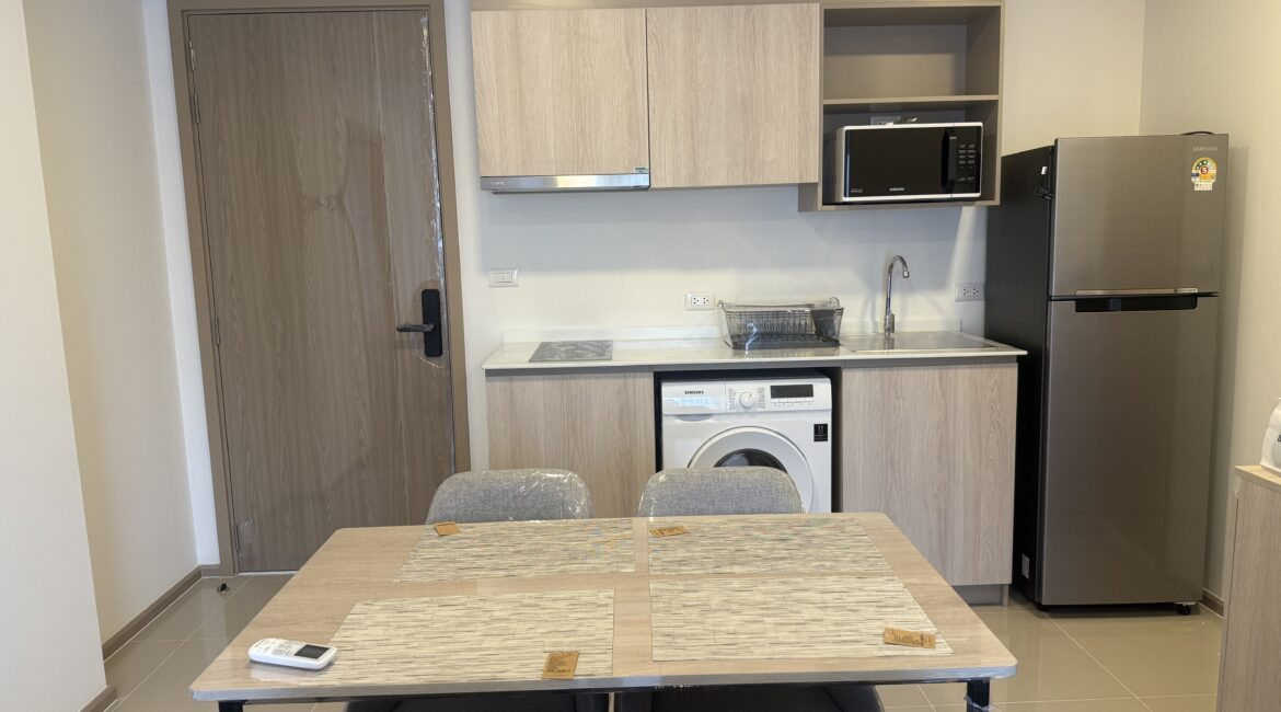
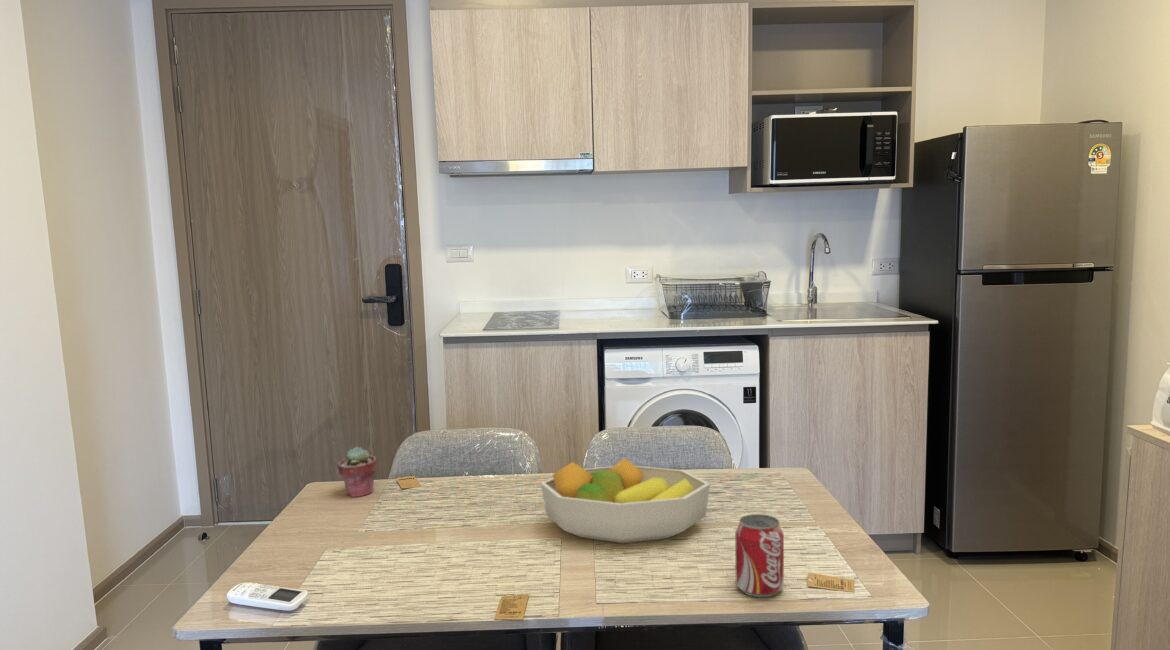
+ fruit bowl (624, 495)
+ beverage can (759, 555)
+ potted succulent (358, 470)
